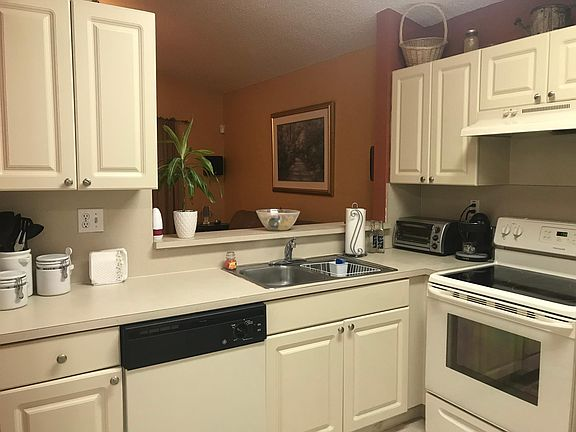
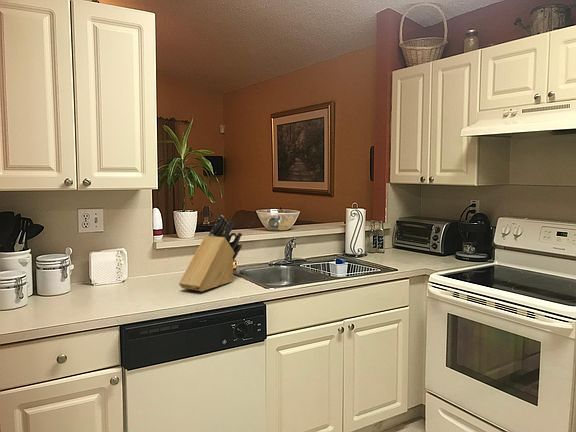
+ knife block (213, 250)
